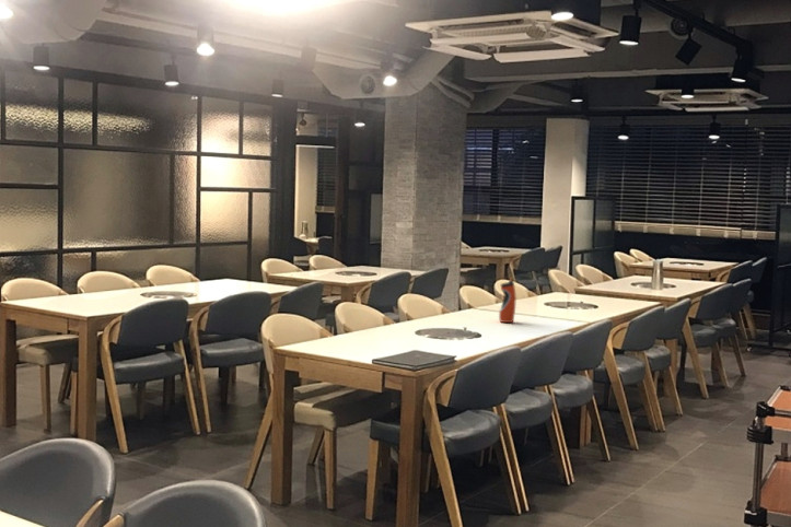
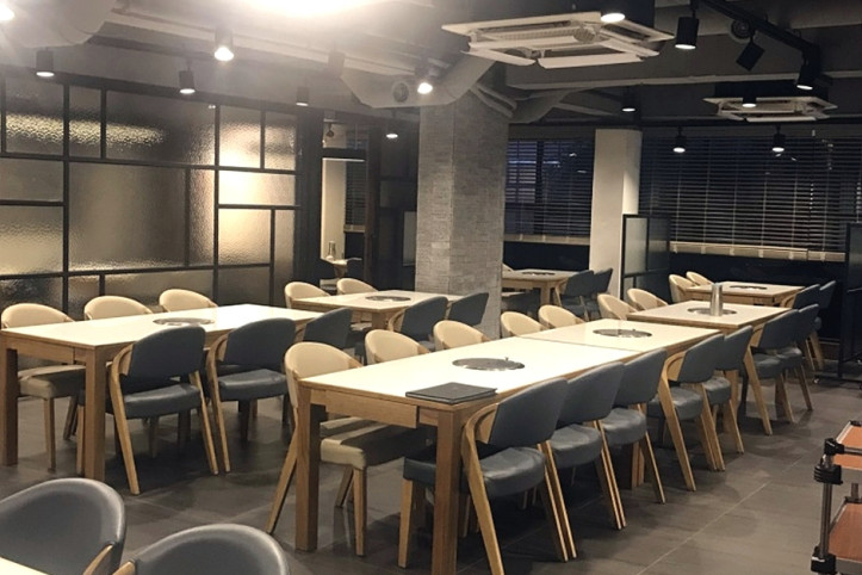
- water bottle (508, 300)
